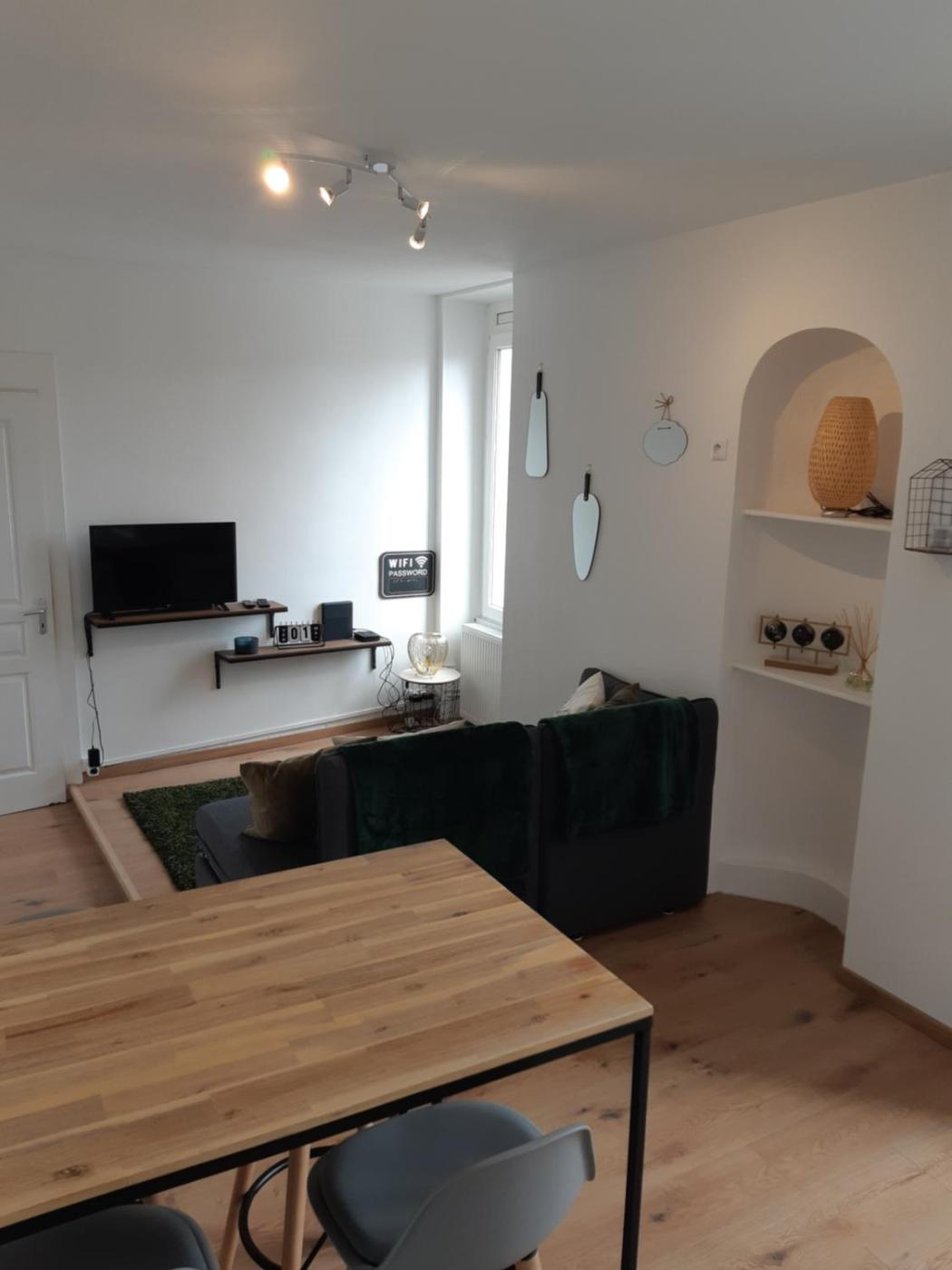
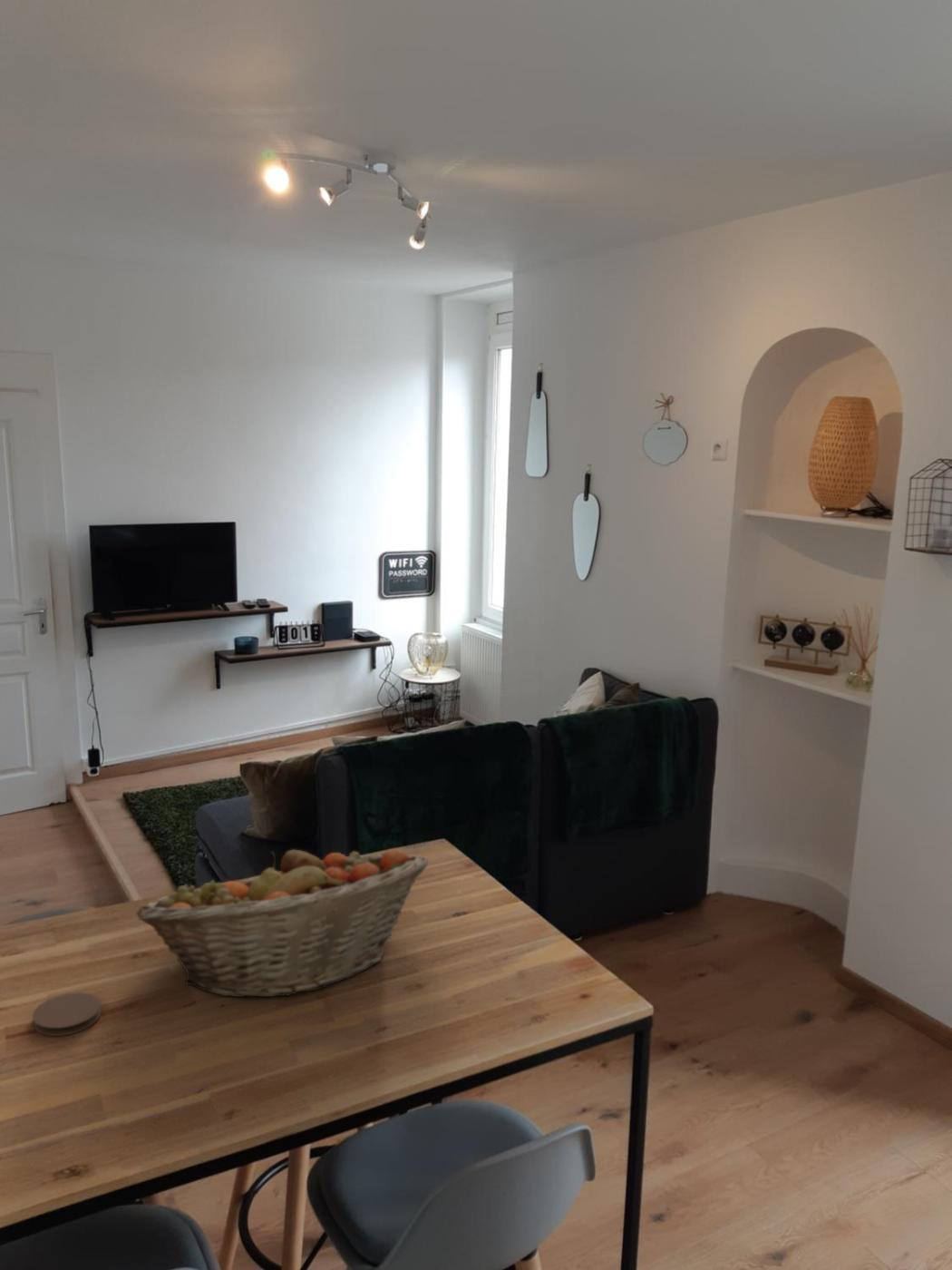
+ coaster (67, 1013)
+ fruit basket (288, 905)
